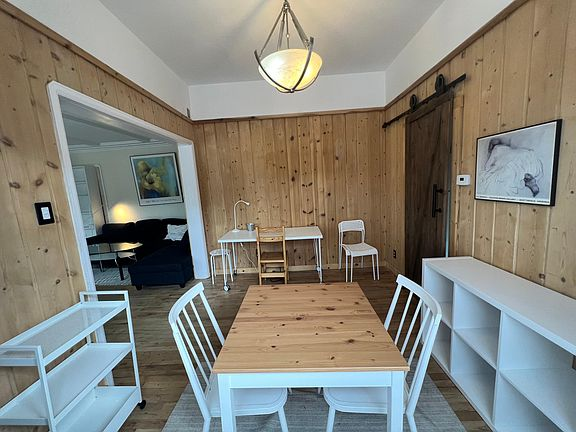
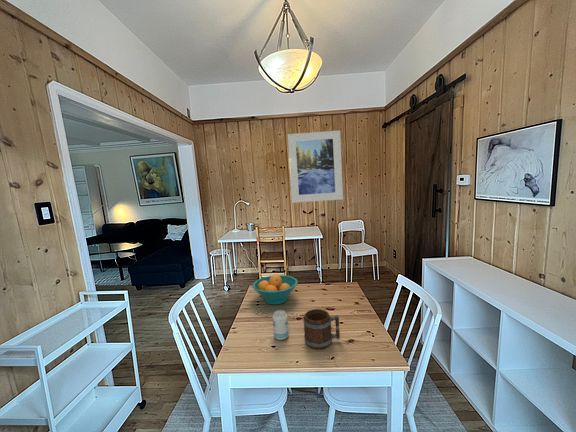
+ beverage can (280, 325)
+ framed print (315, 167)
+ mug (321, 328)
+ fruit bowl (275, 287)
